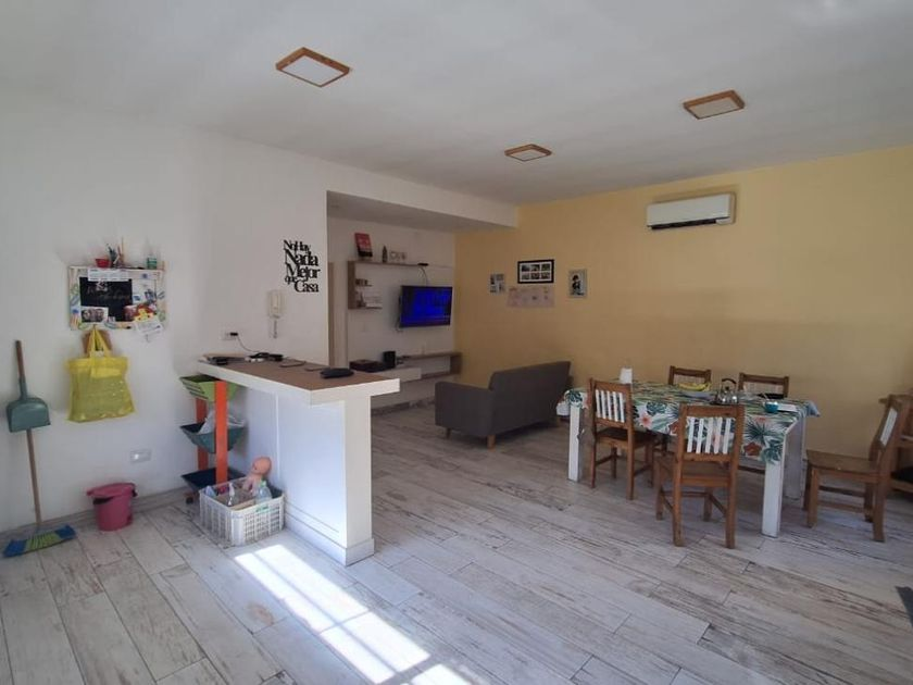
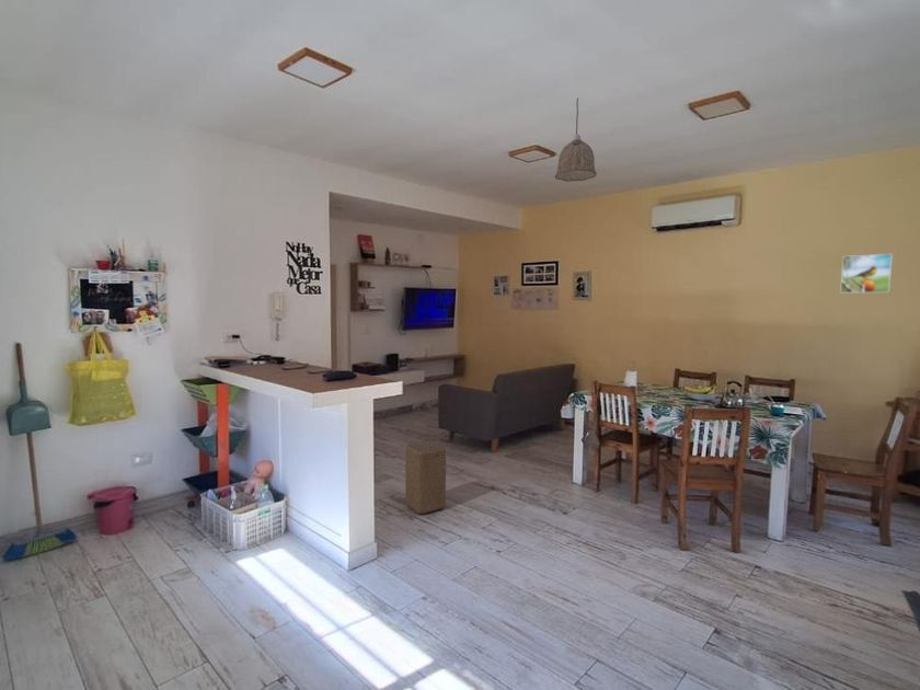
+ pendant lamp (576, 137)
+ stool (425, 475)
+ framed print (865, 274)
